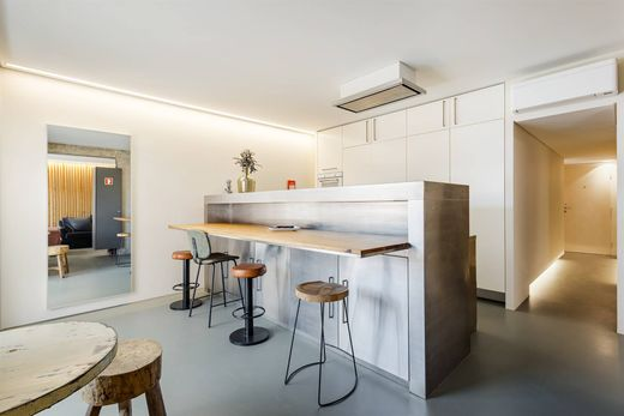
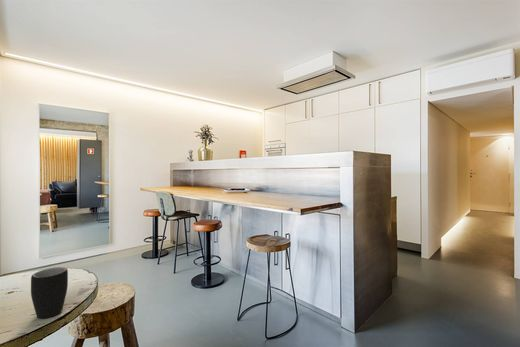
+ mug (49, 290)
